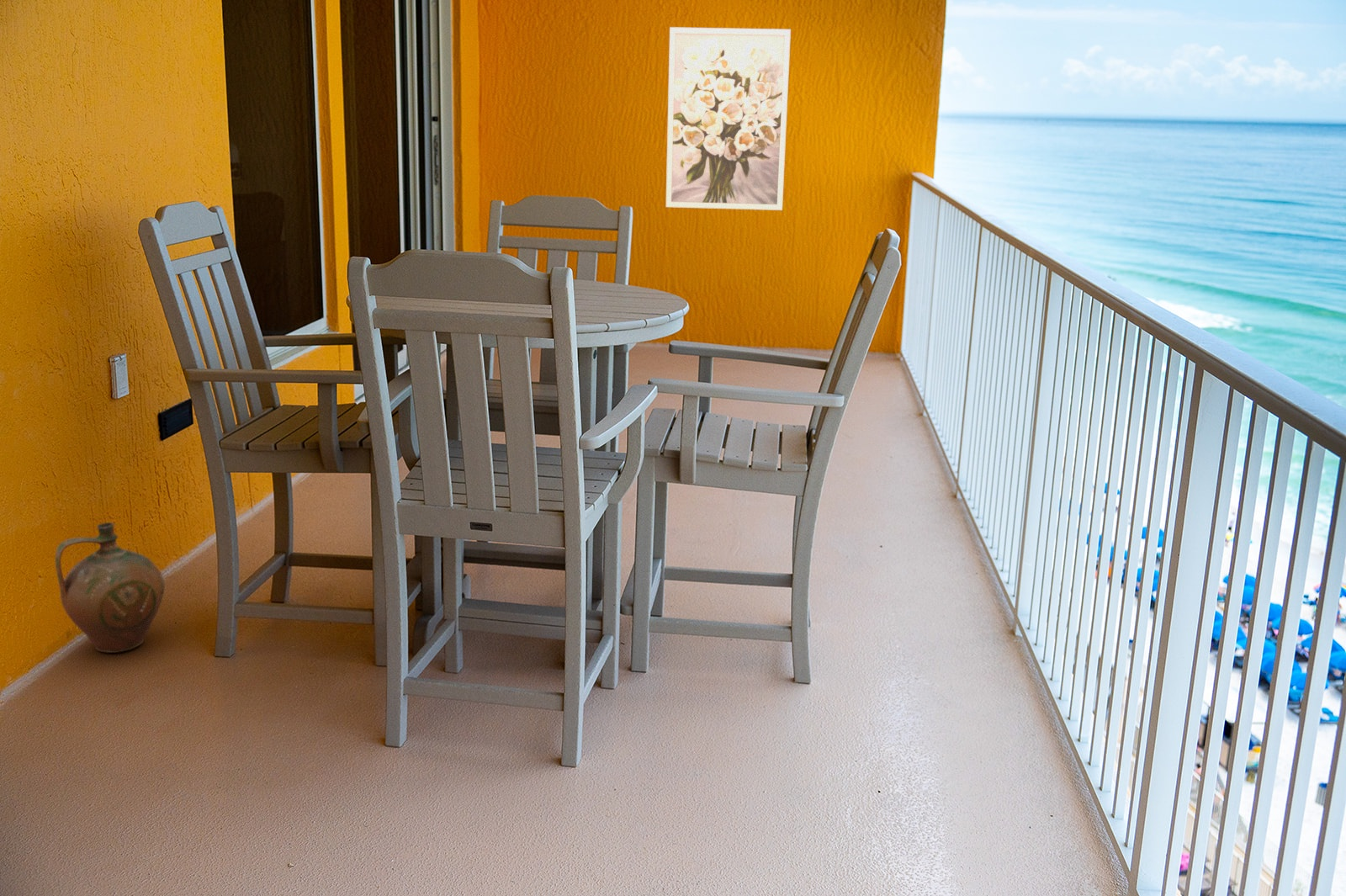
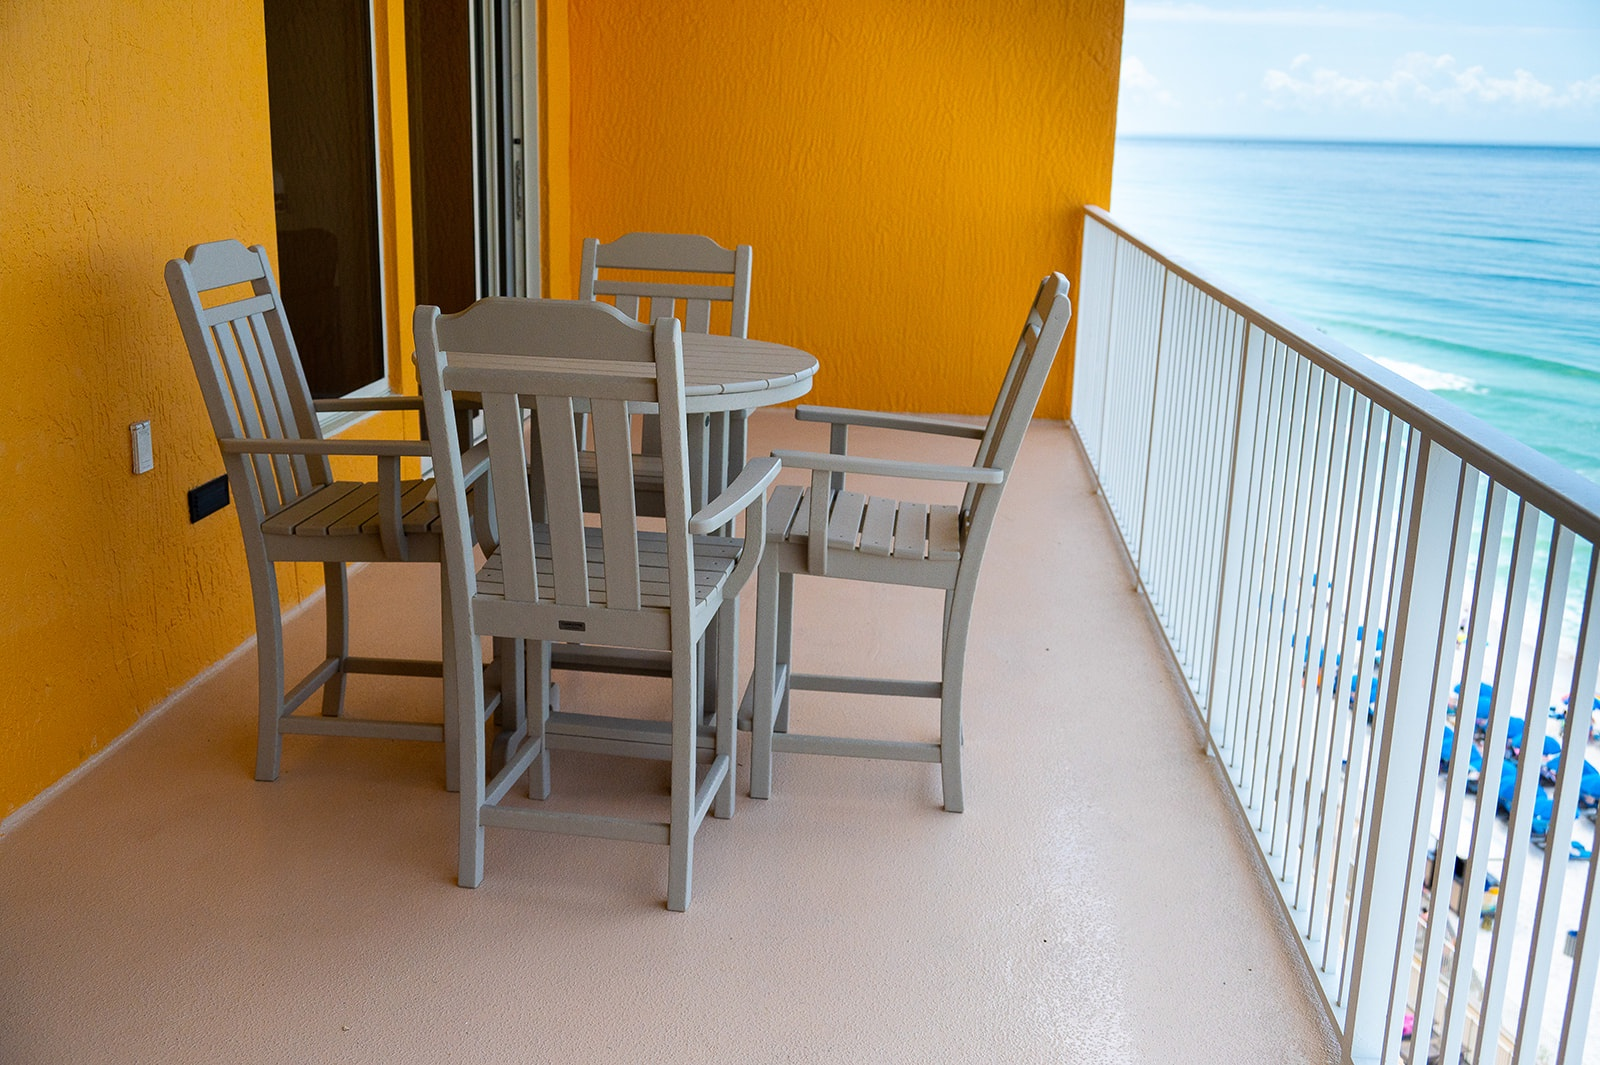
- wall art (727, 119)
- ceramic jug (113, 585)
